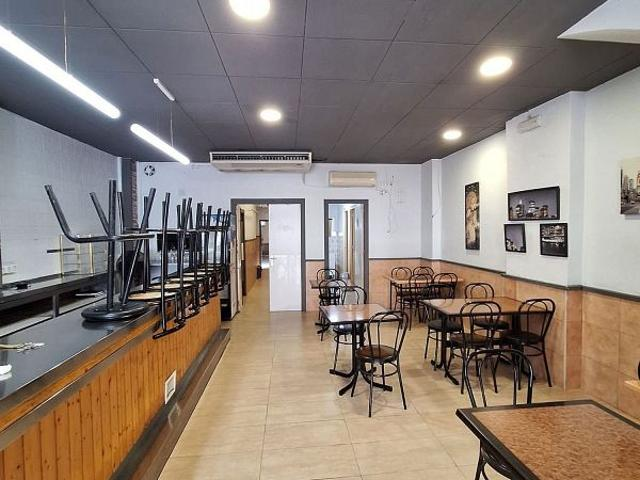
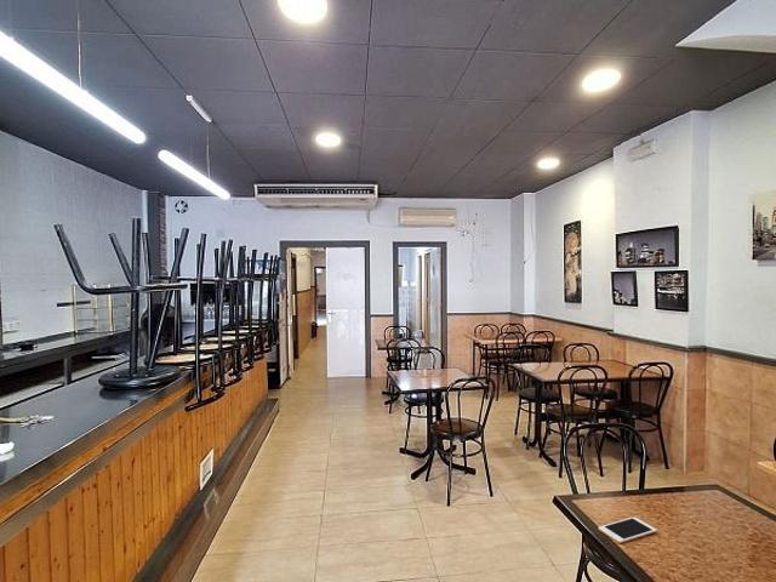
+ cell phone (627, 529)
